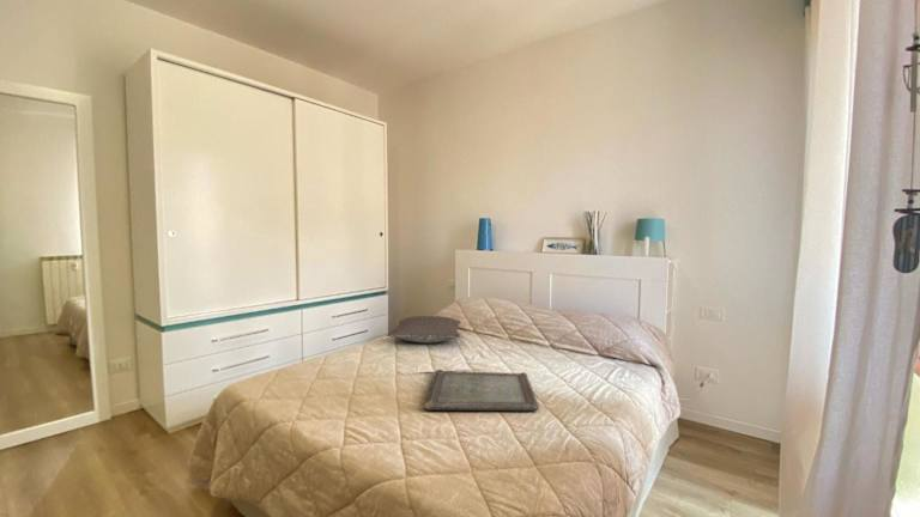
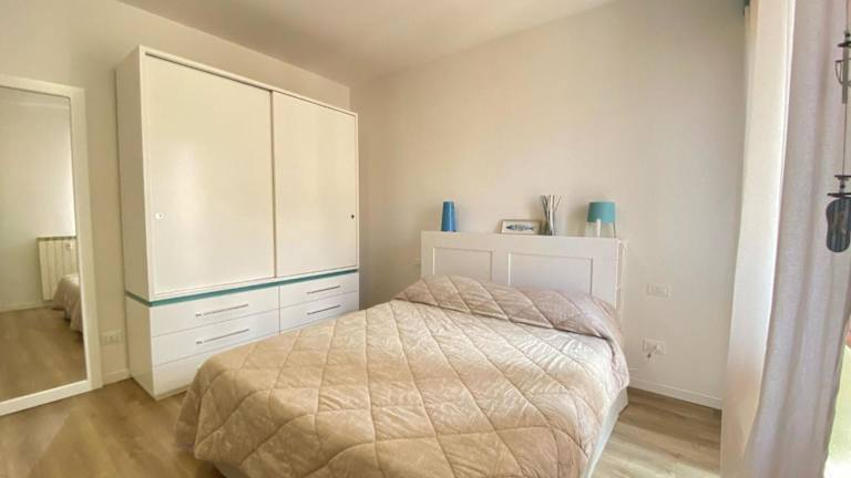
- serving tray (480, 389)
- pillow (426, 328)
